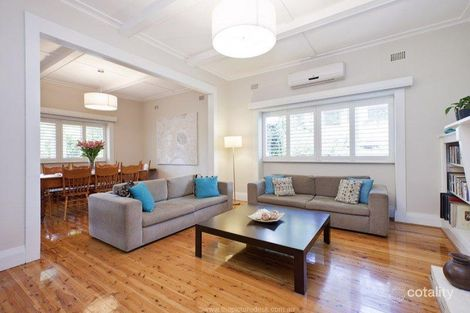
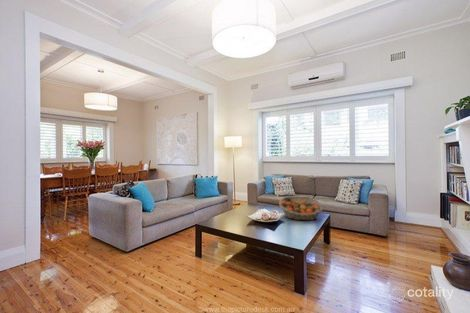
+ fruit basket (300, 207)
